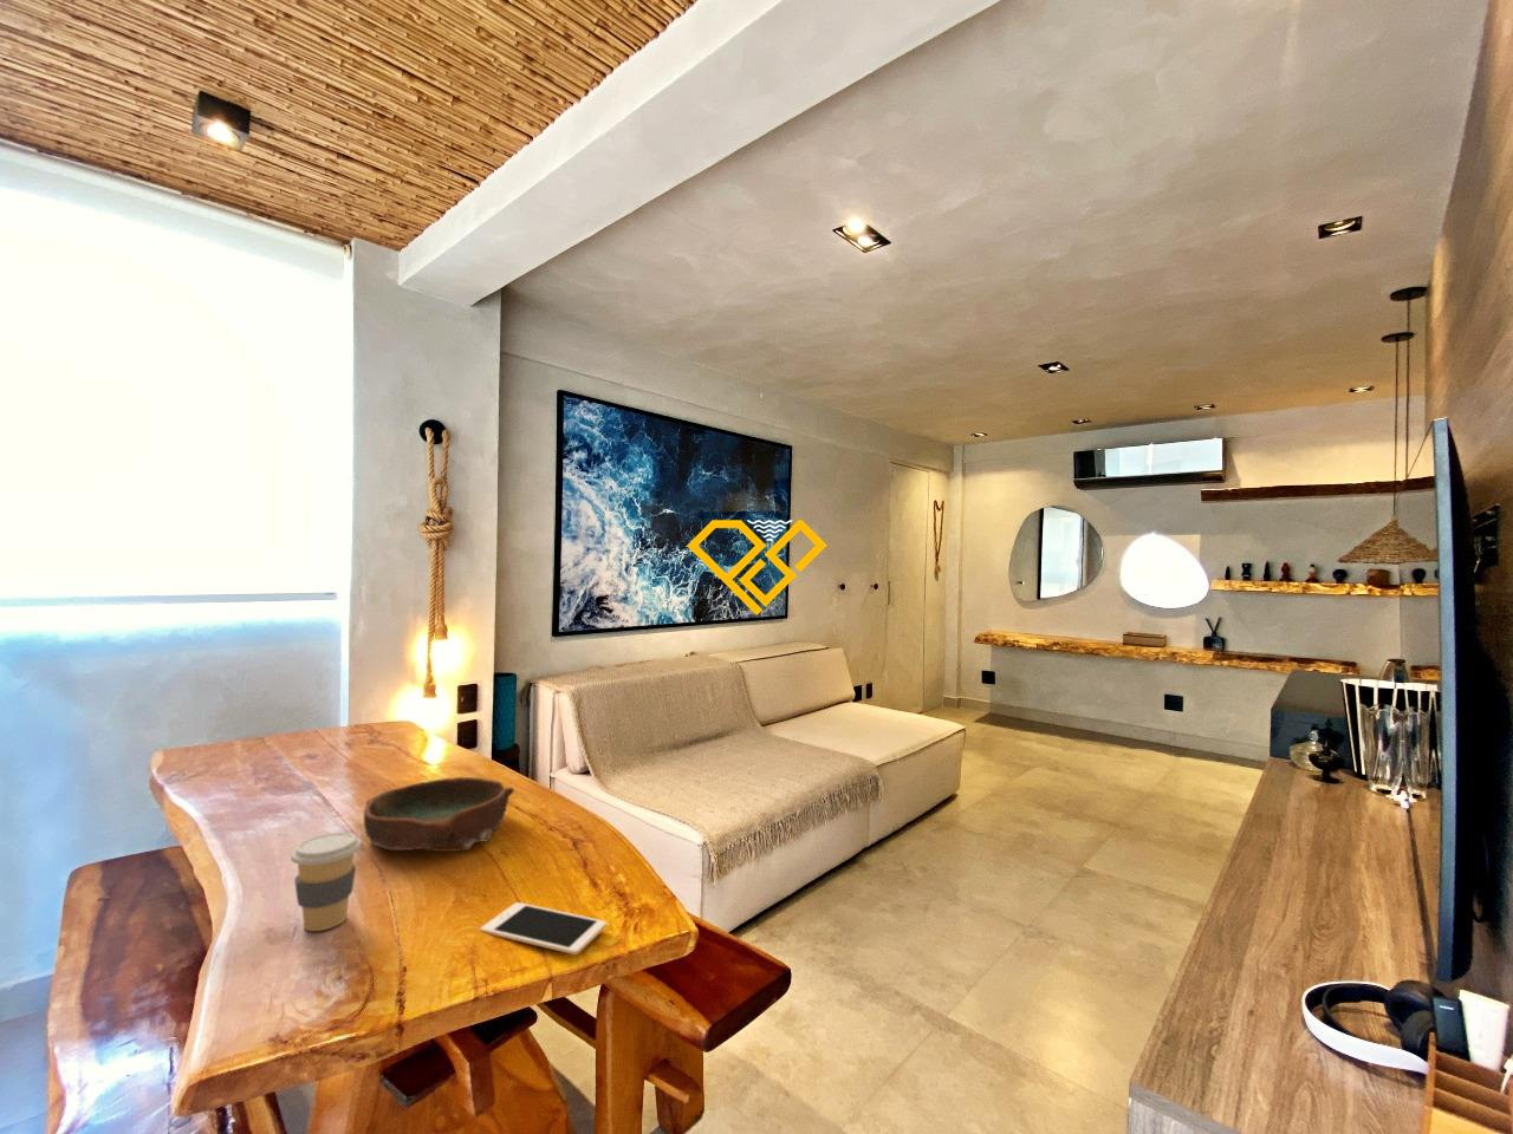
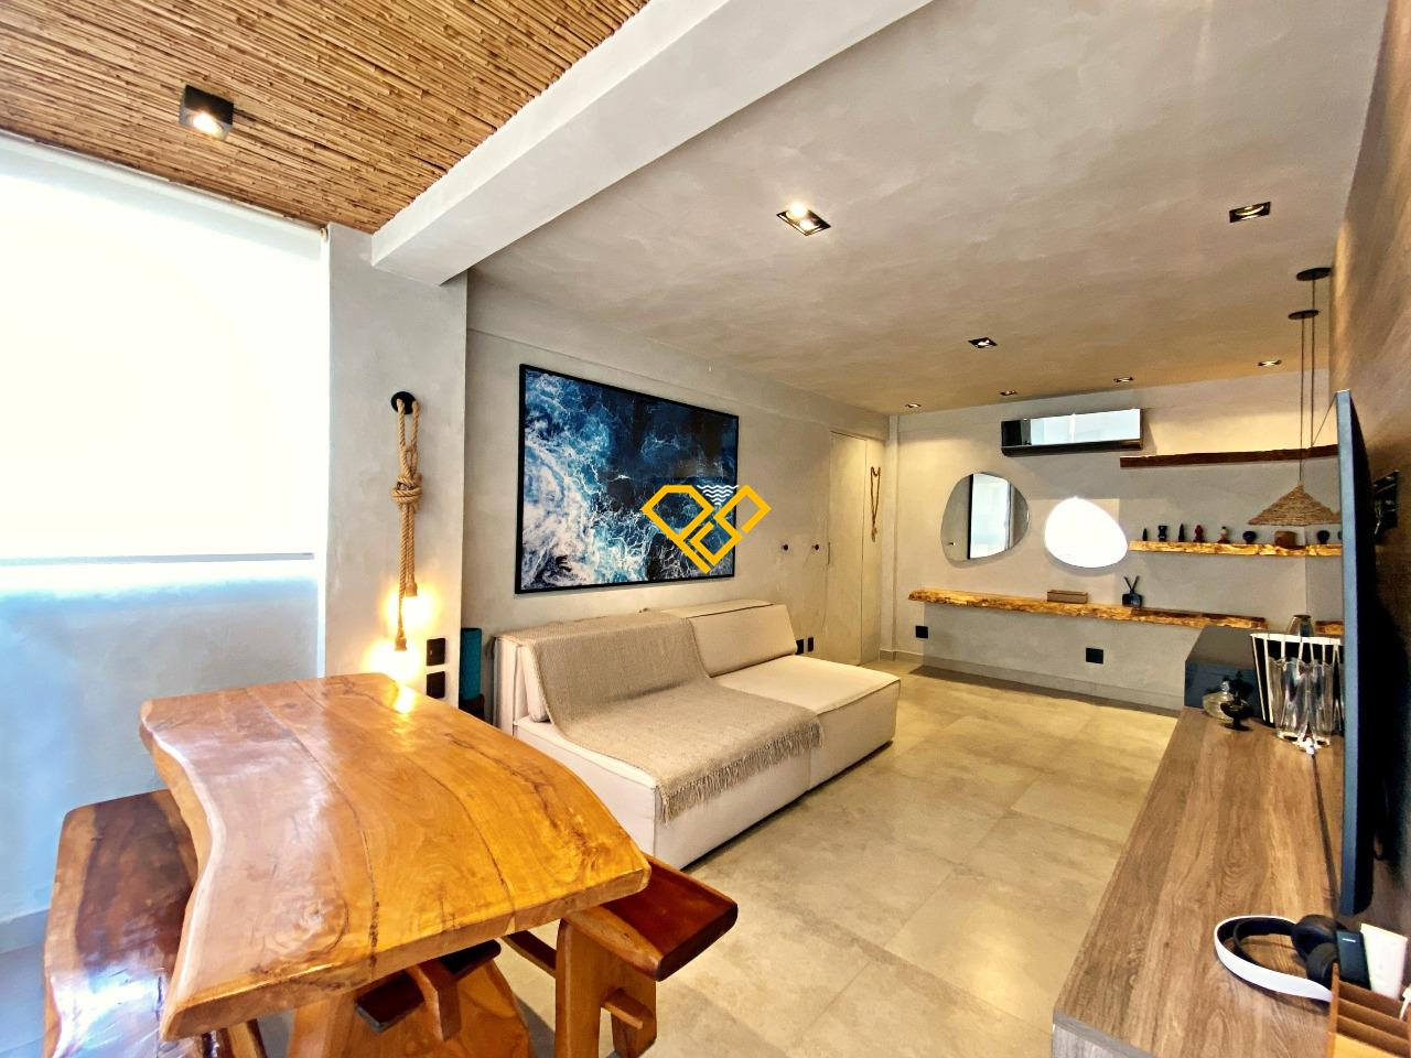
- coffee cup (326, 881)
- cell phone (543, 926)
- bowl (442, 812)
